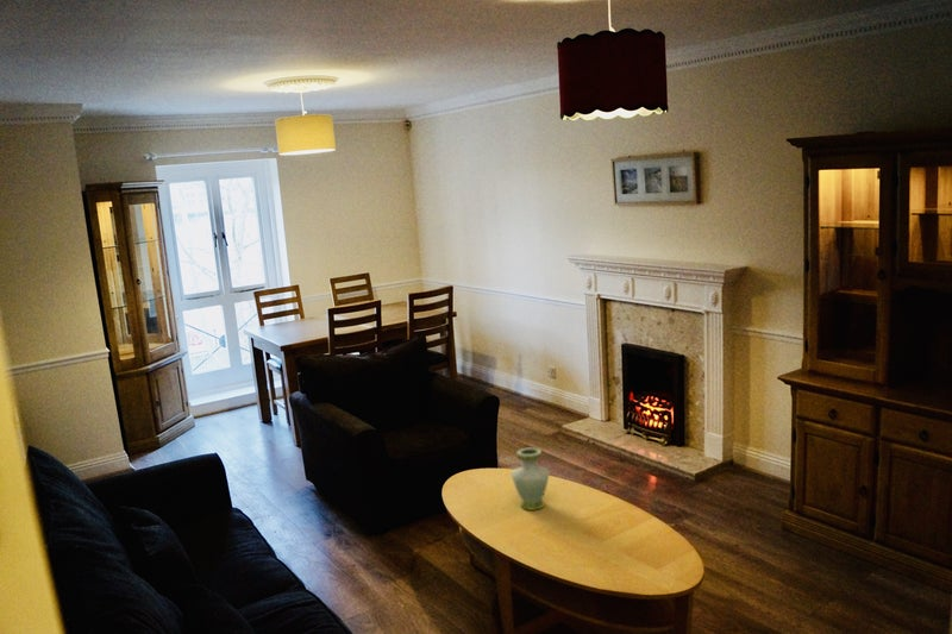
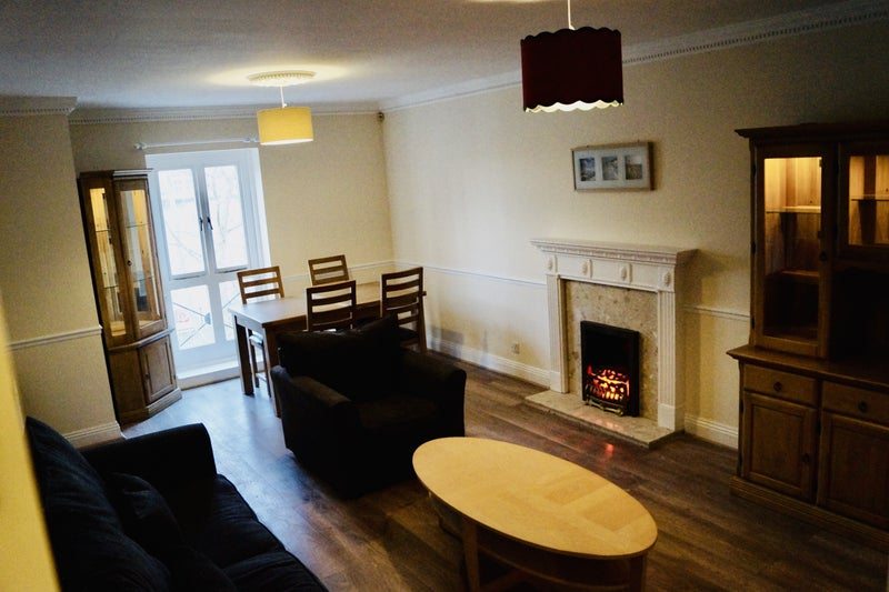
- vase (531, 478)
